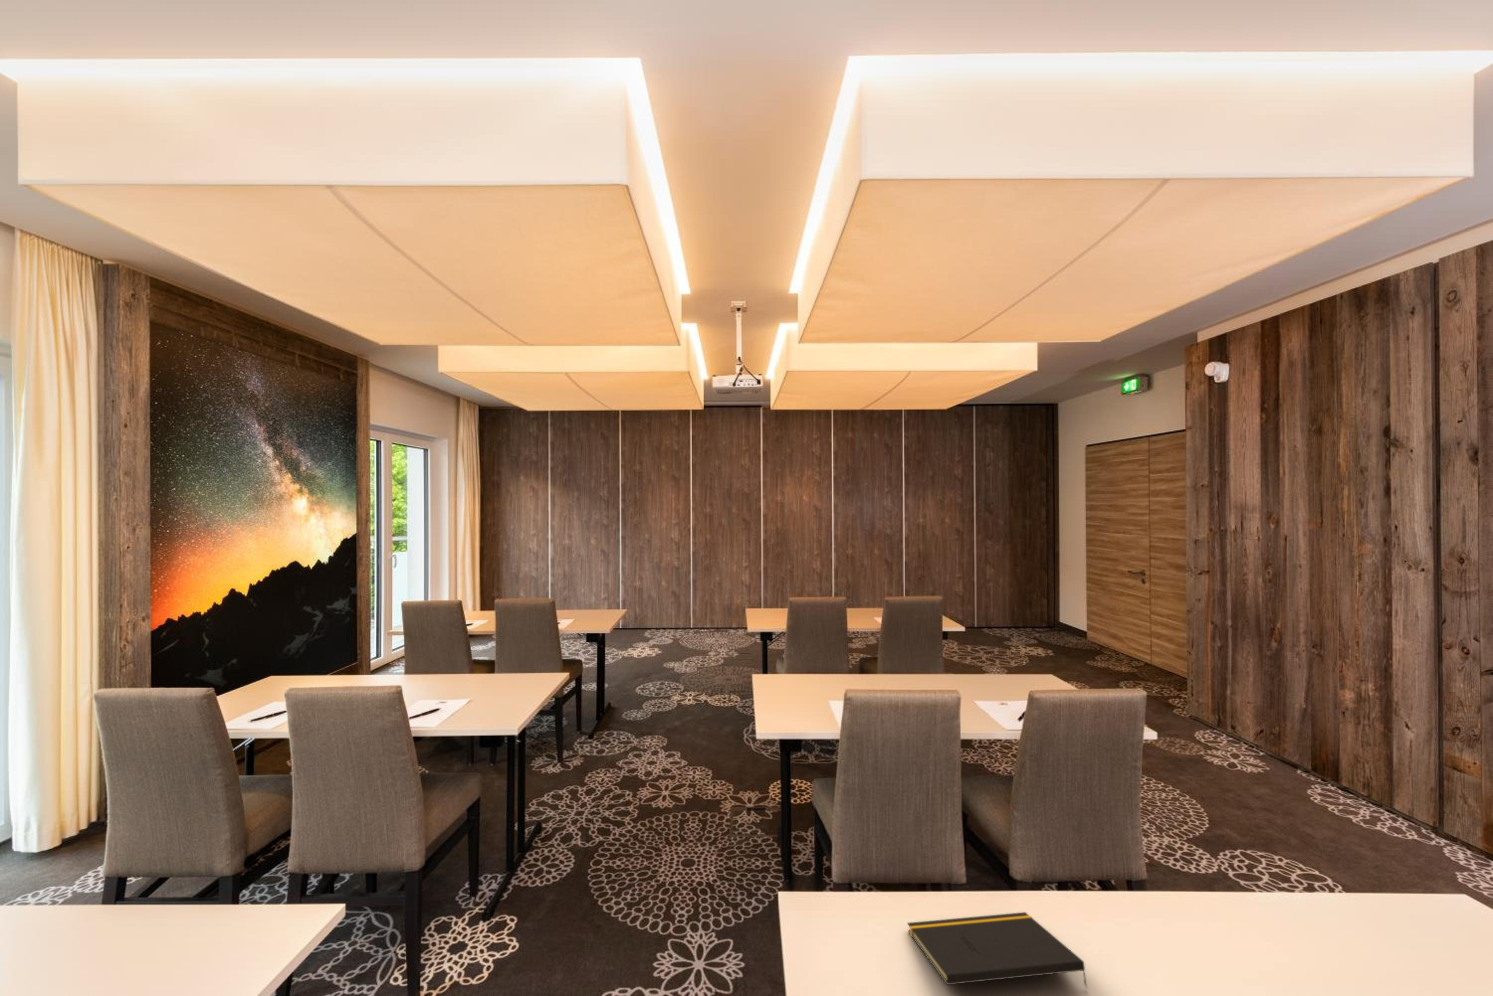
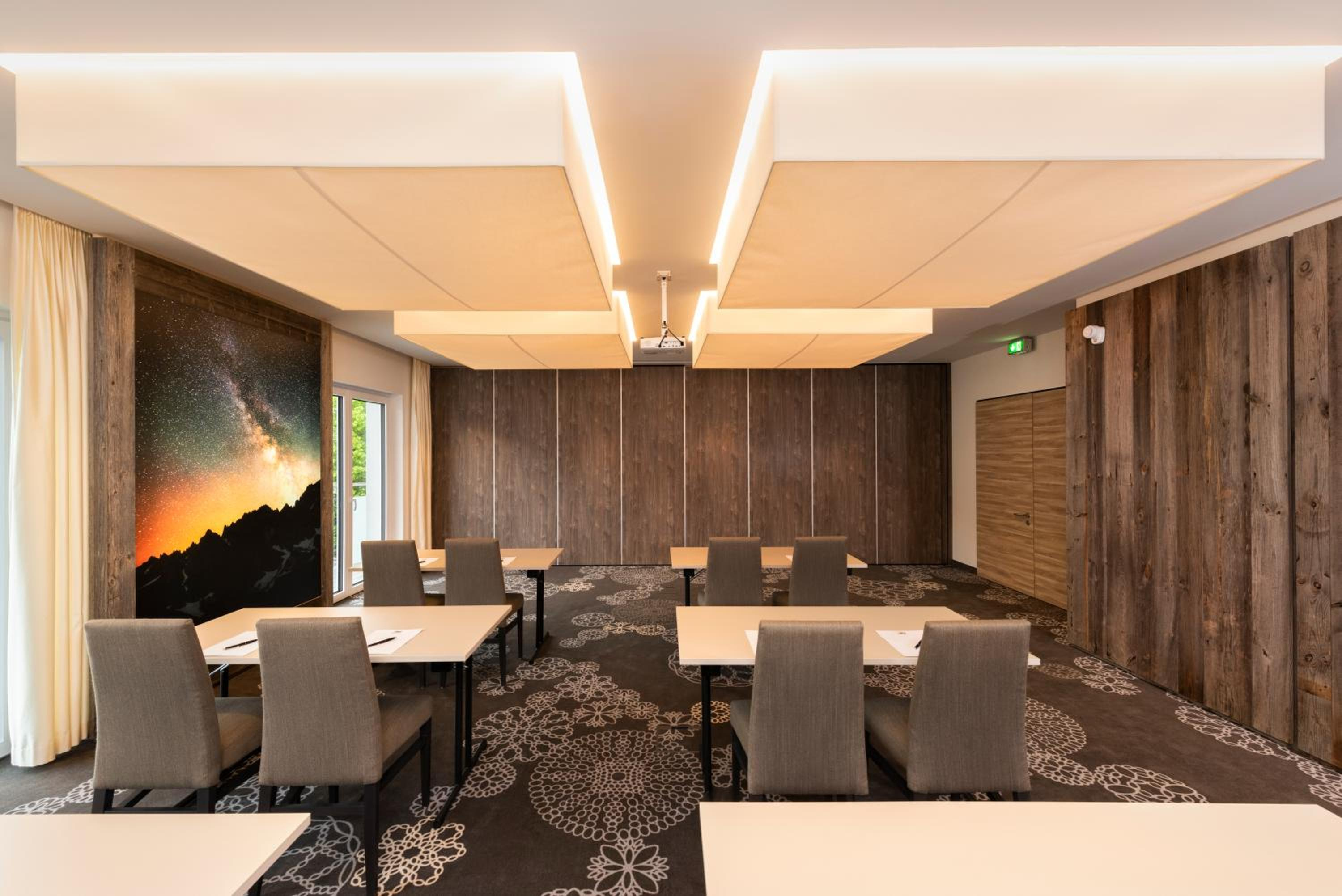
- notepad (990, 945)
